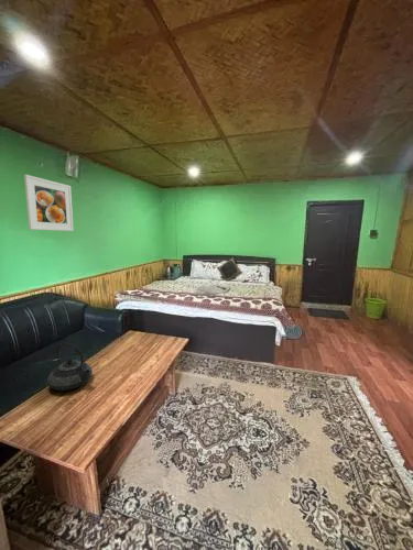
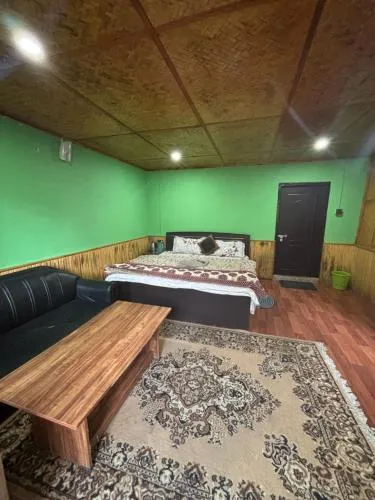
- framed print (51, 206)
- teapot (72, 363)
